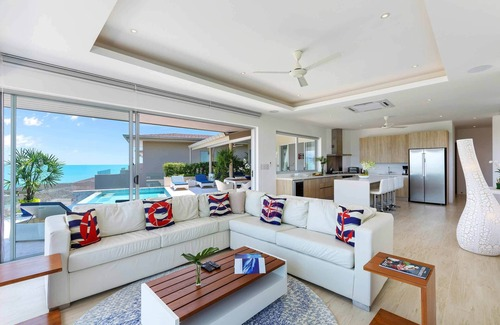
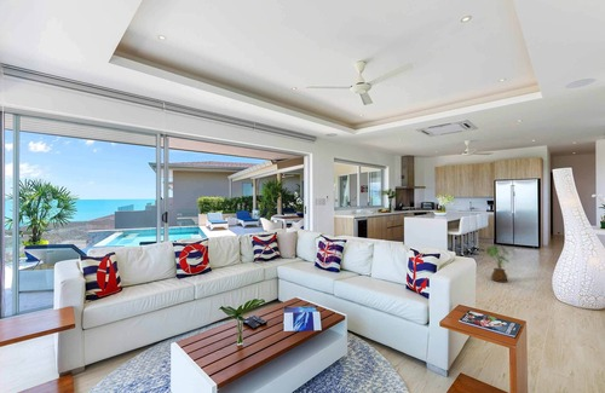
+ house plant (496, 261)
